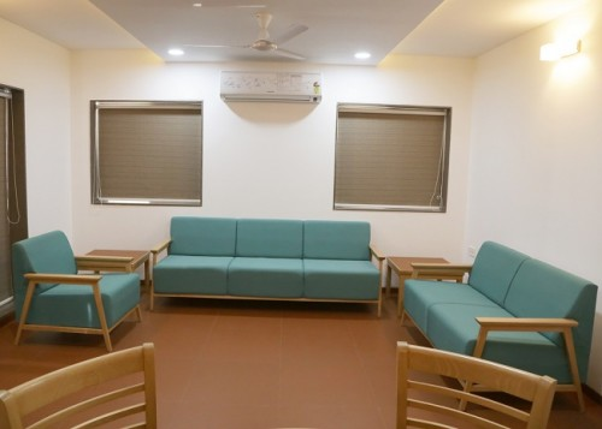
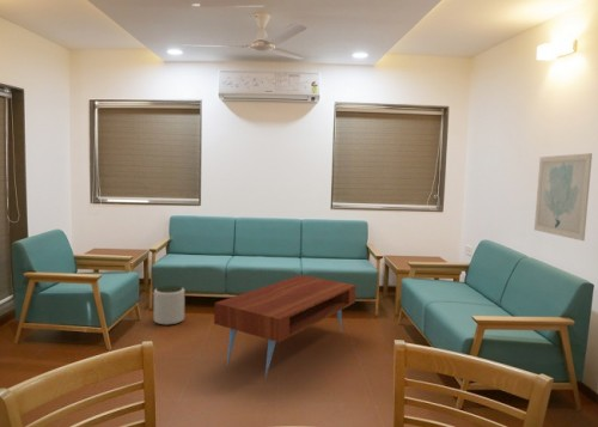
+ plant pot (169, 304)
+ wall art (560, 195)
+ coffee table (291, 321)
